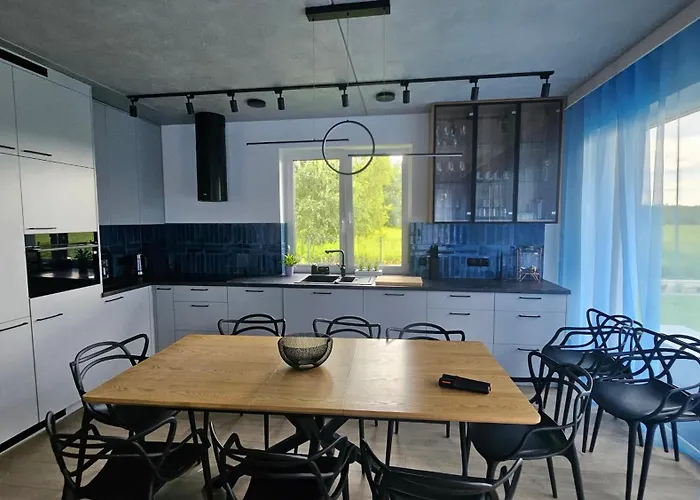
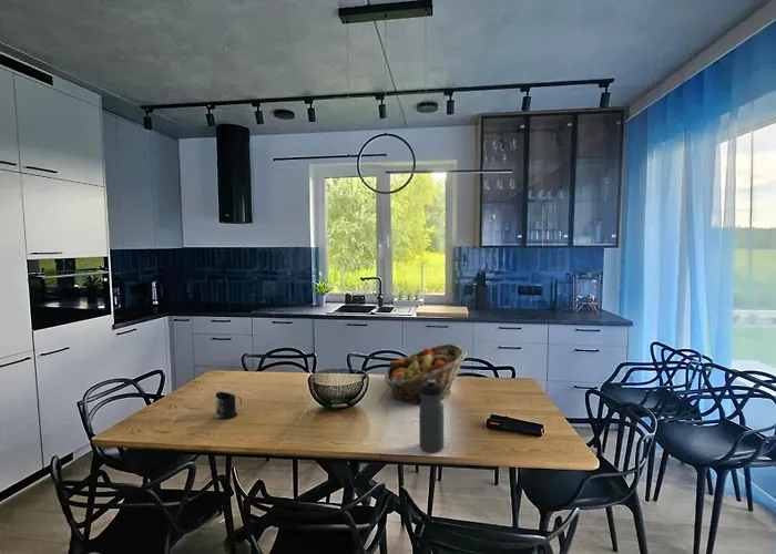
+ water bottle (431, 413)
+ mug (228, 404)
+ fruit basket (425, 370)
